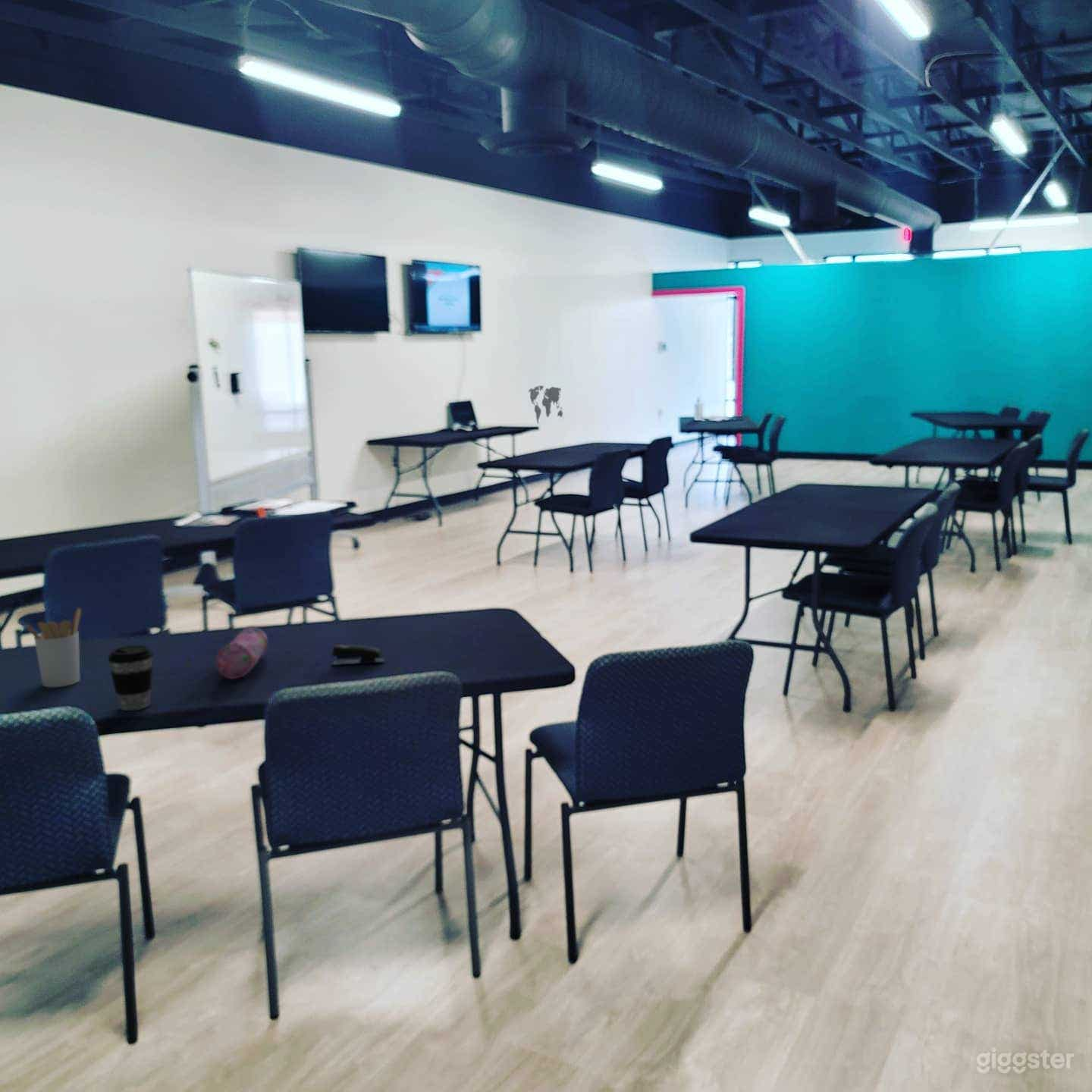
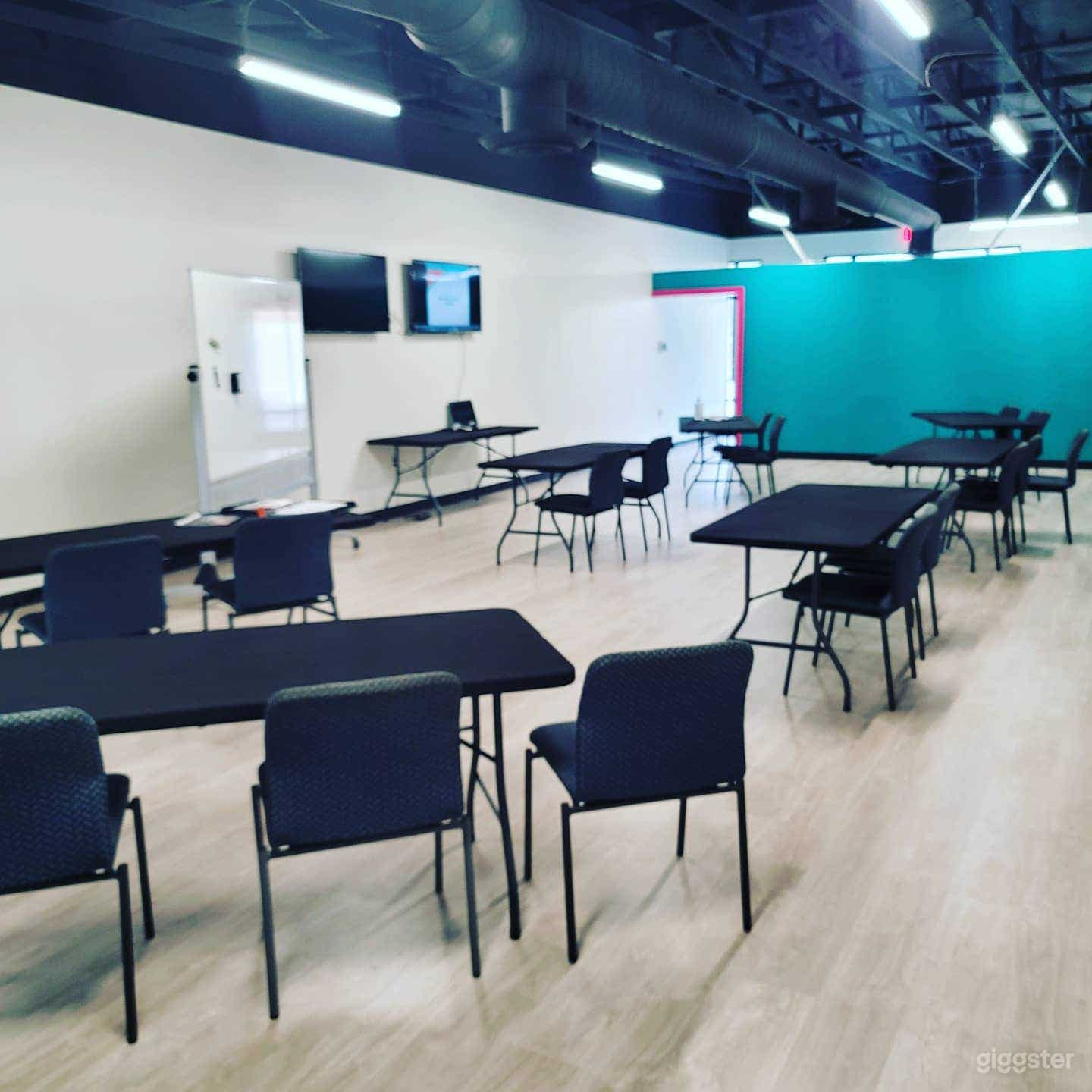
- stapler (357, 653)
- world map (547, 404)
- pencil case (243, 651)
- utensil holder (58, 648)
- coffee cup (133, 678)
